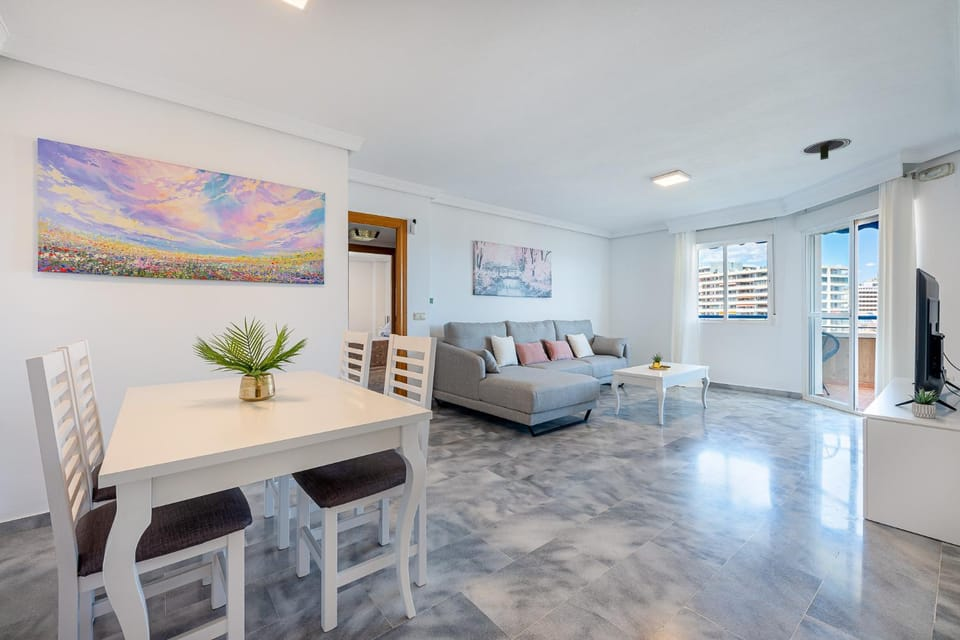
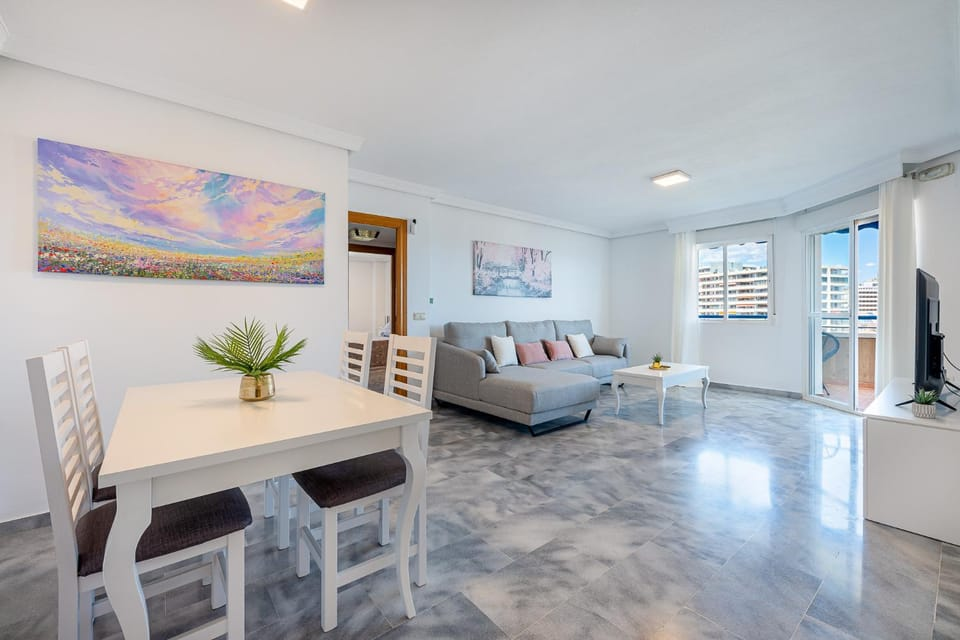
- ceiling light (824, 150)
